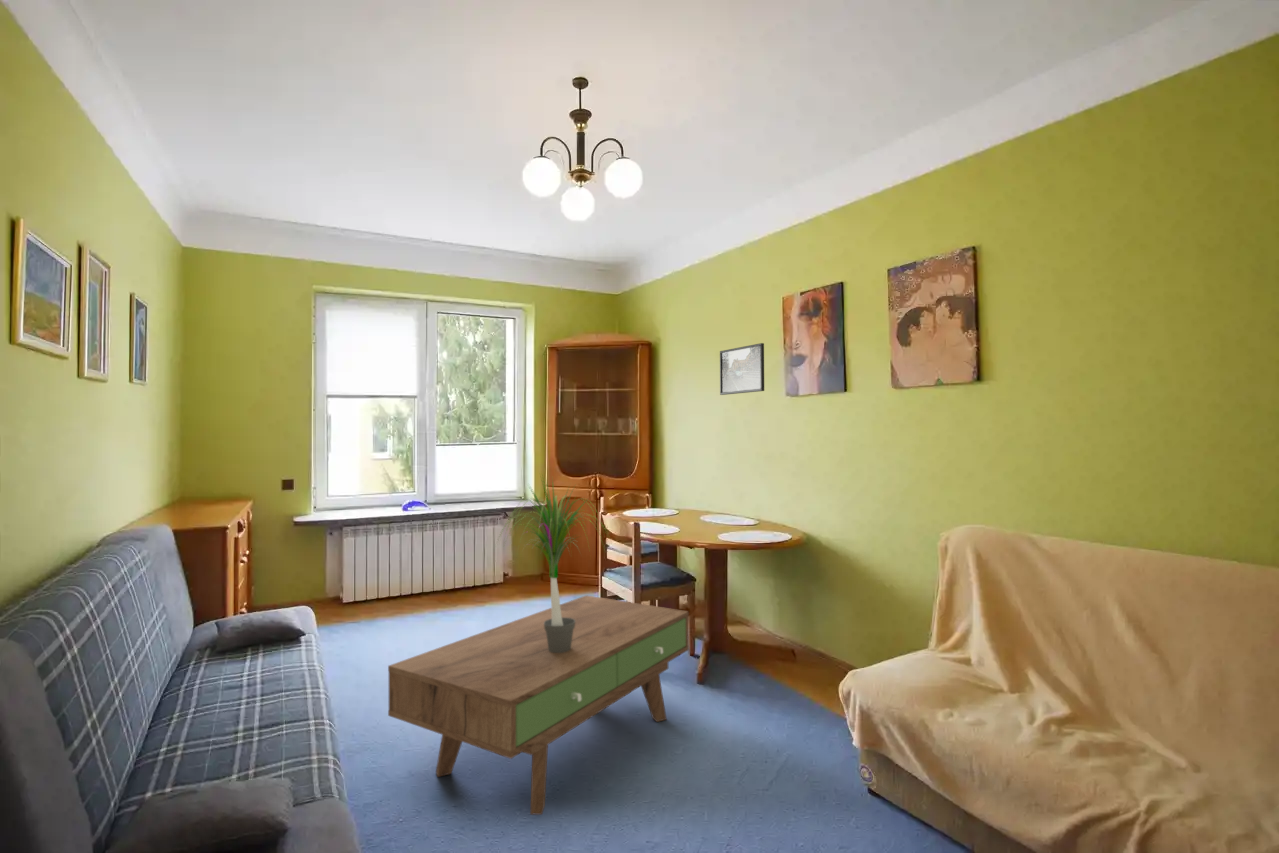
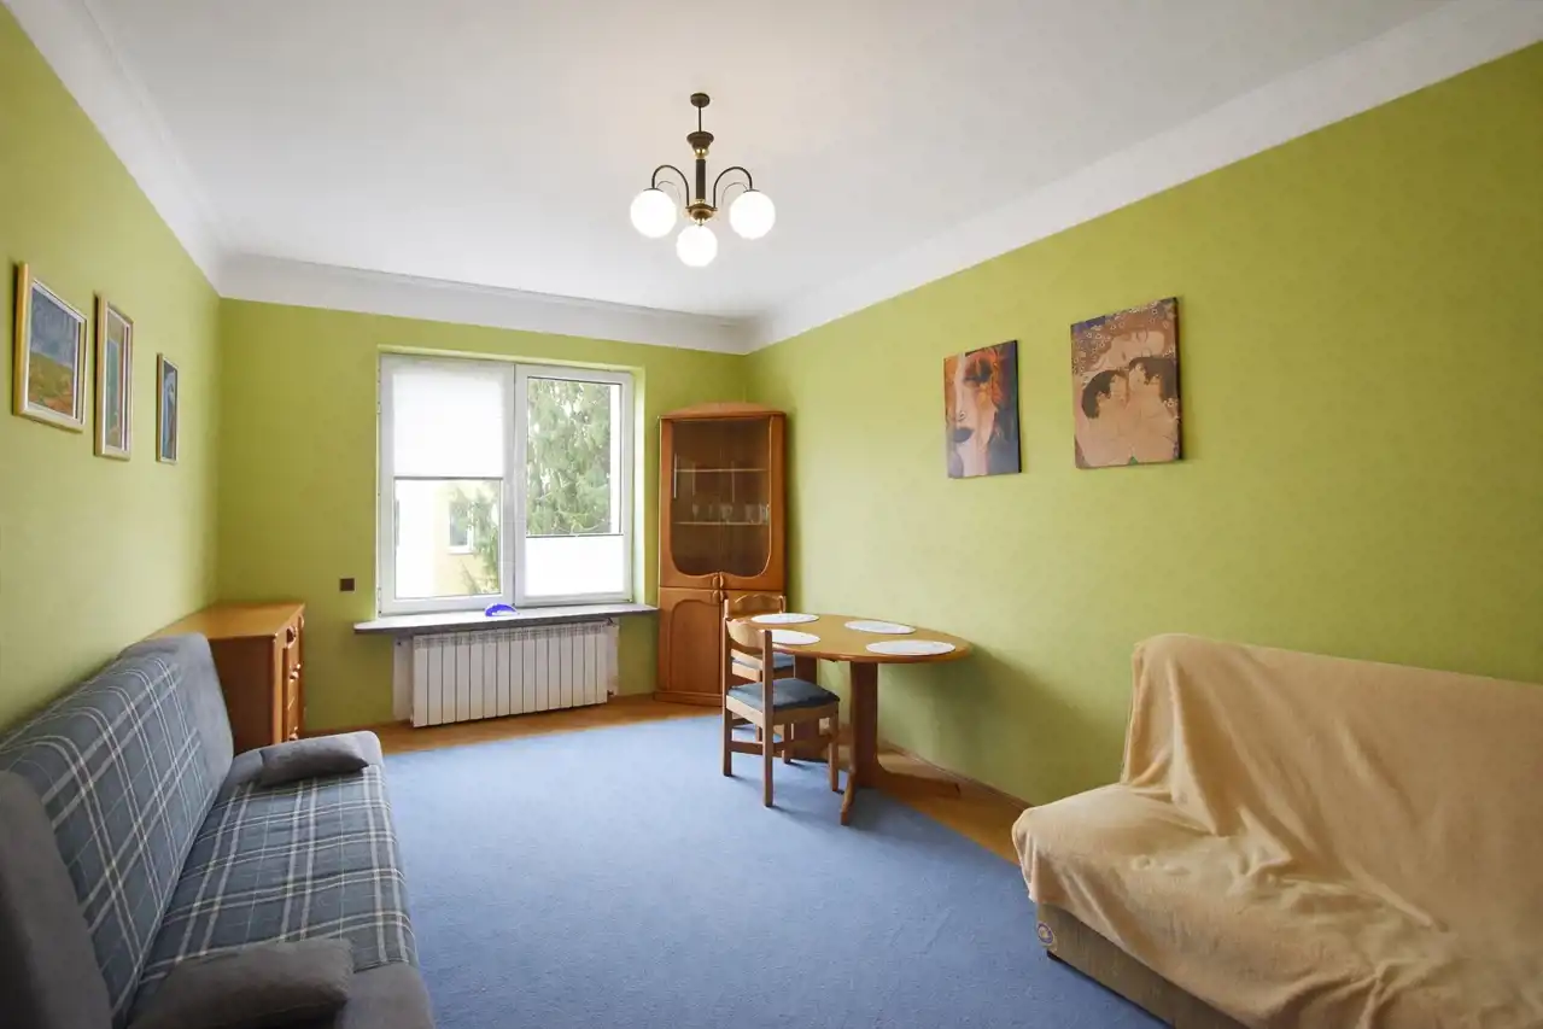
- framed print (741, 370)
- potted plant (554, 559)
- coffee table (561, 689)
